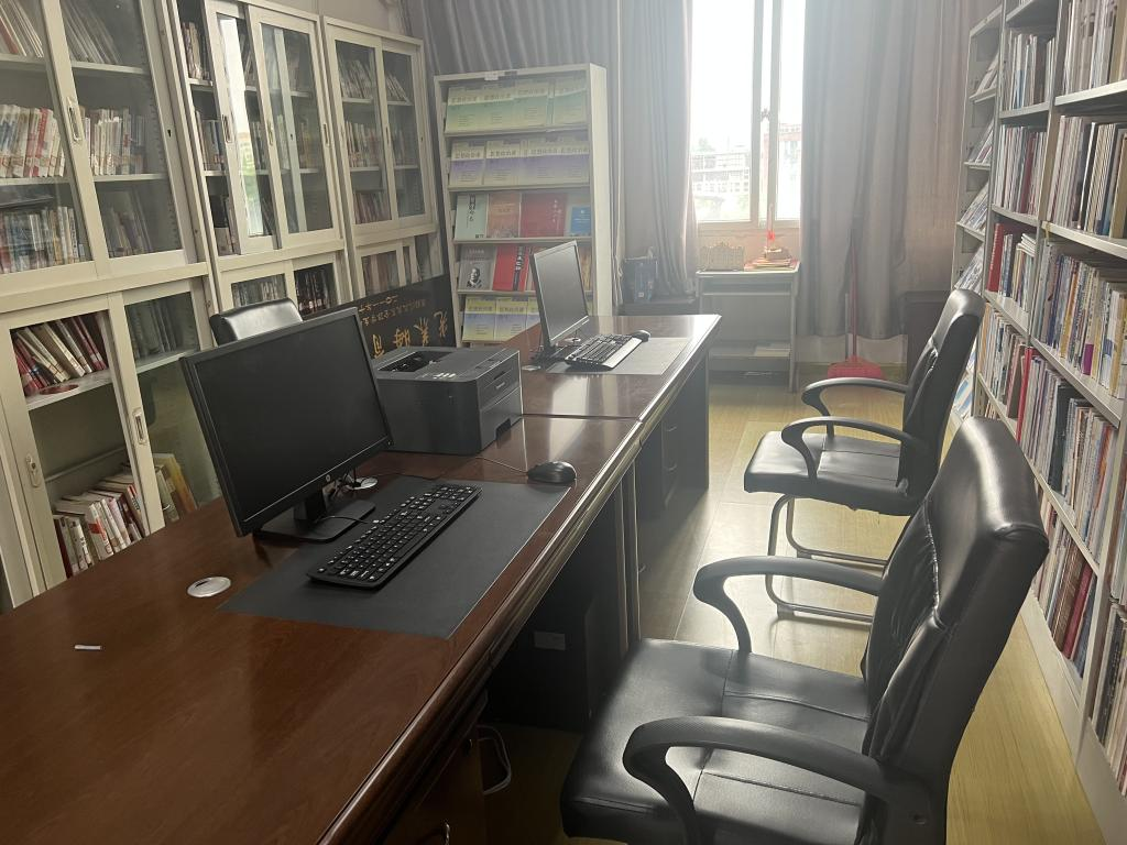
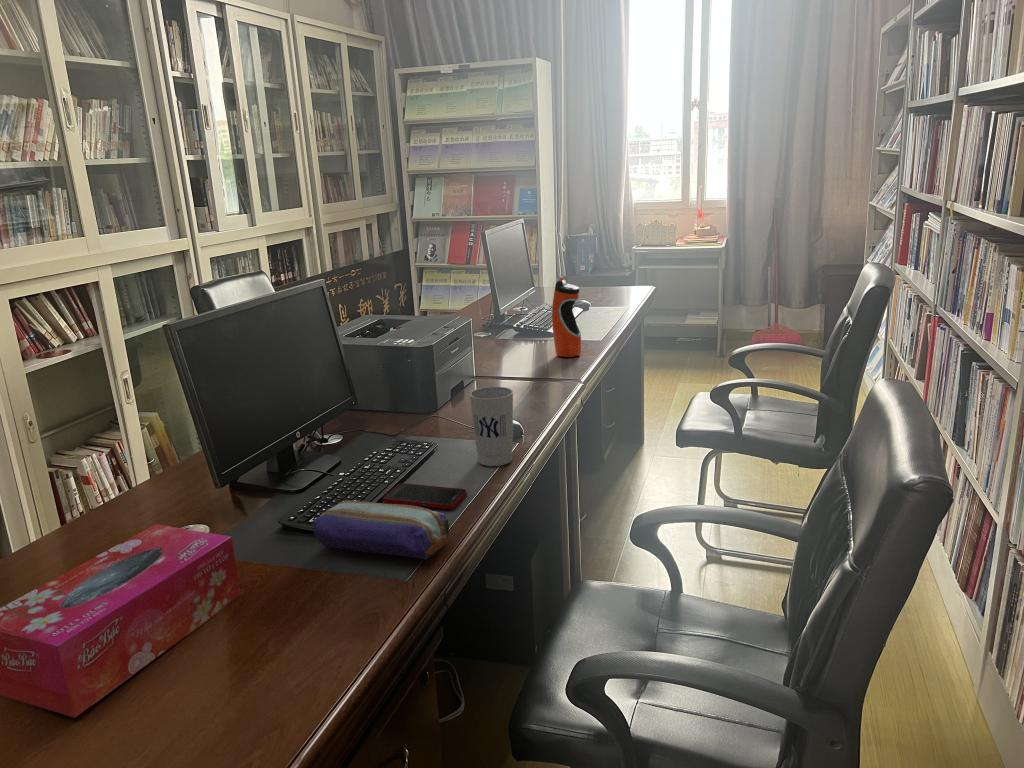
+ pencil case (381, 529)
+ tissue box (120, 607)
+ cell phone (425, 496)
+ water bottle (566, 316)
+ cup (493, 426)
